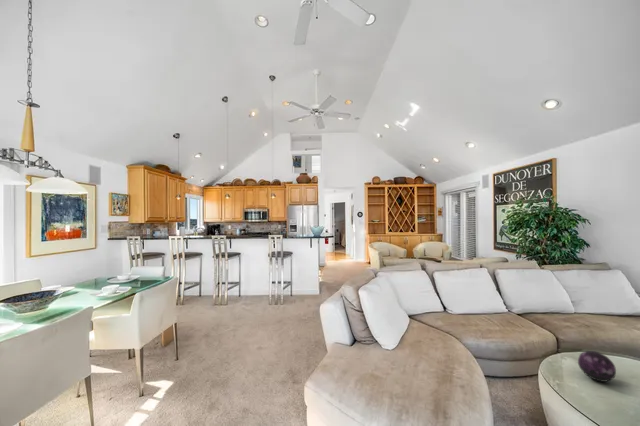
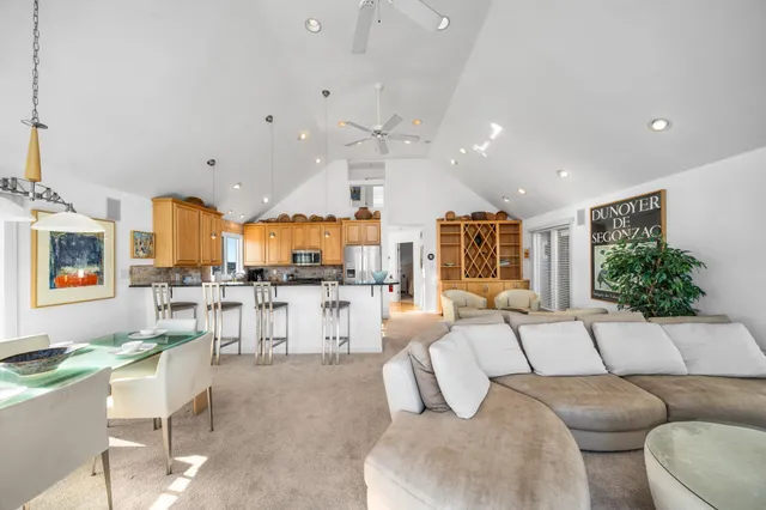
- decorative orb (596, 365)
